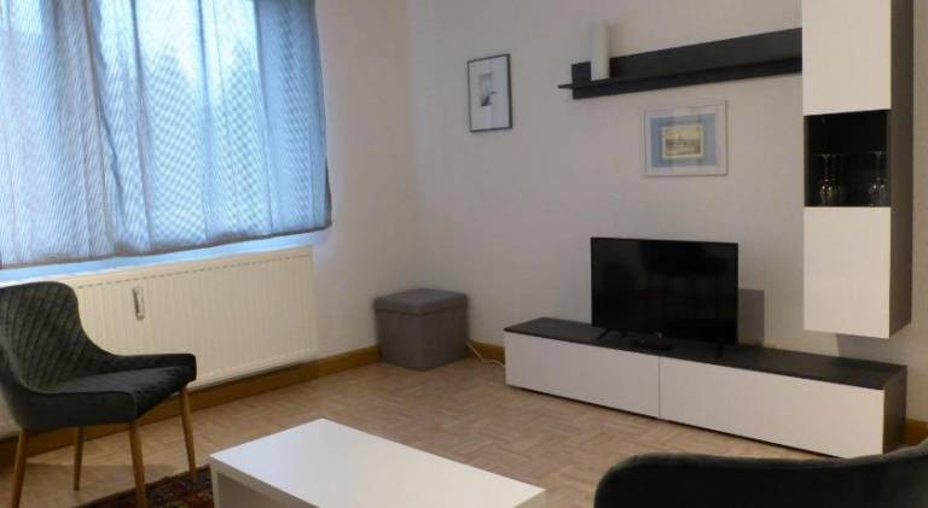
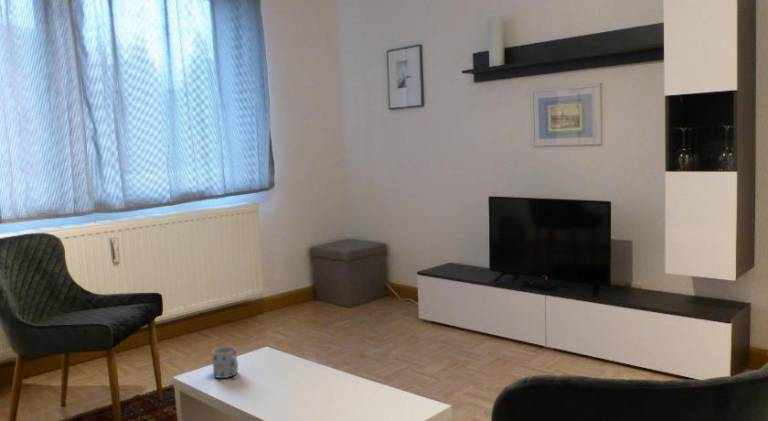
+ mug (227, 362)
